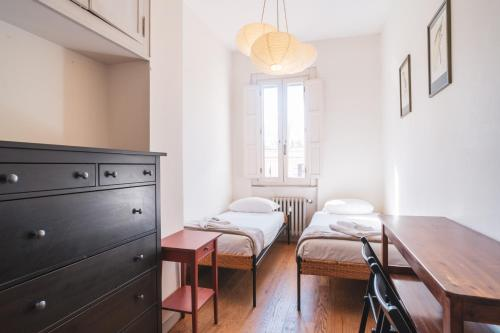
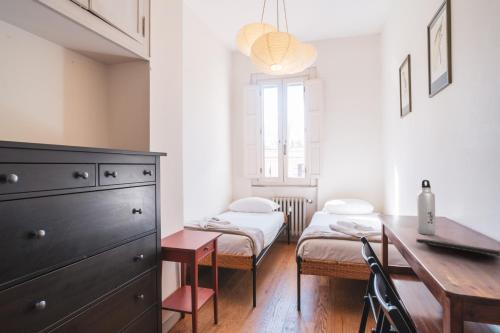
+ notepad (458, 246)
+ water bottle (426, 206)
